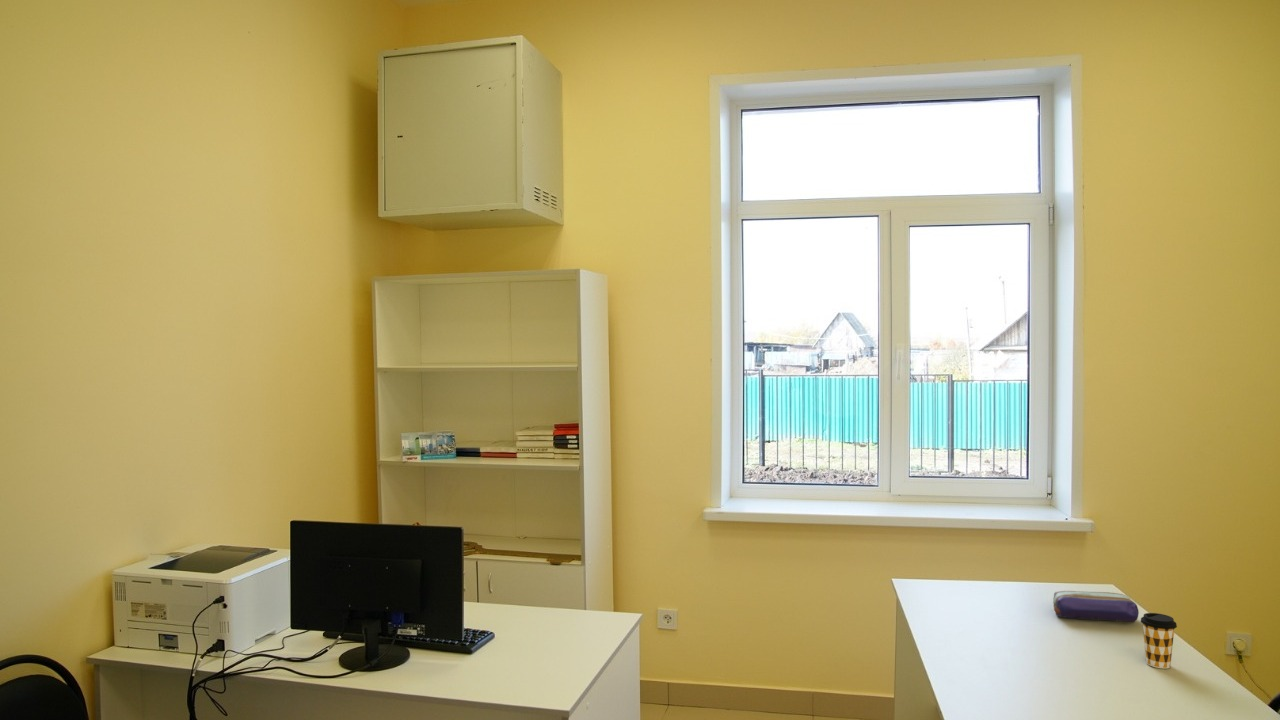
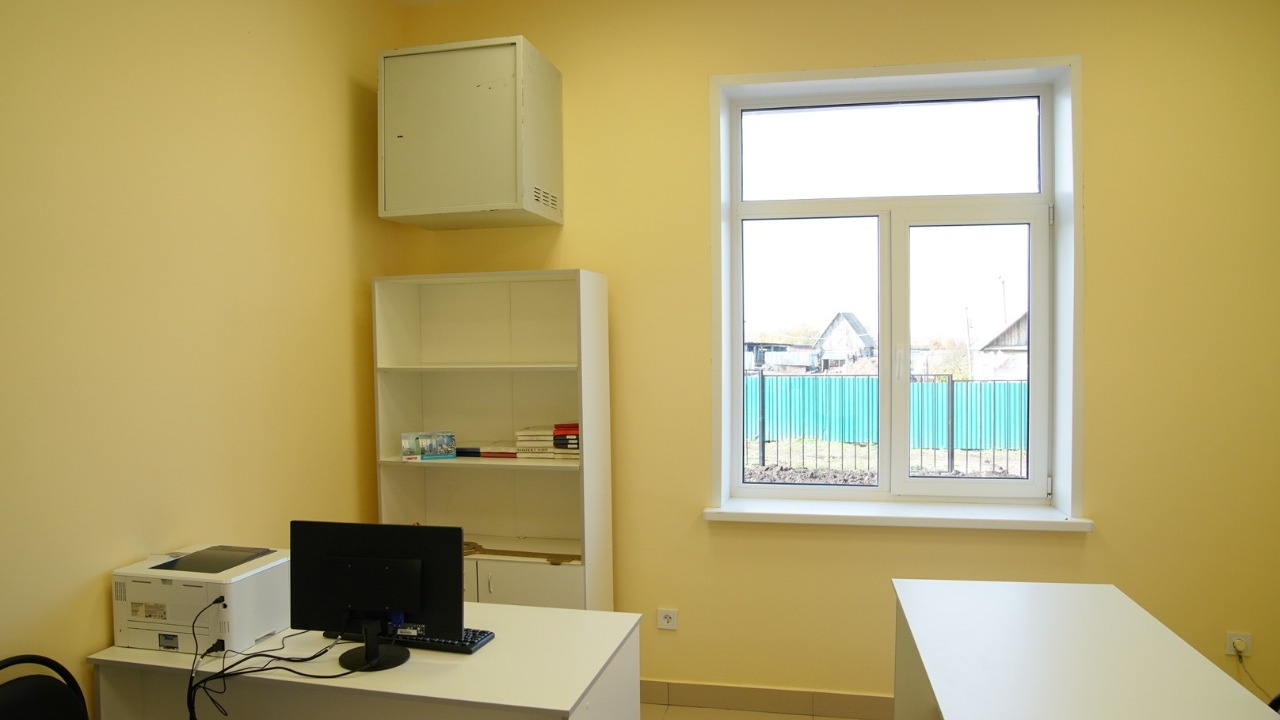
- pencil case (1095, 606)
- coffee cup (1158, 640)
